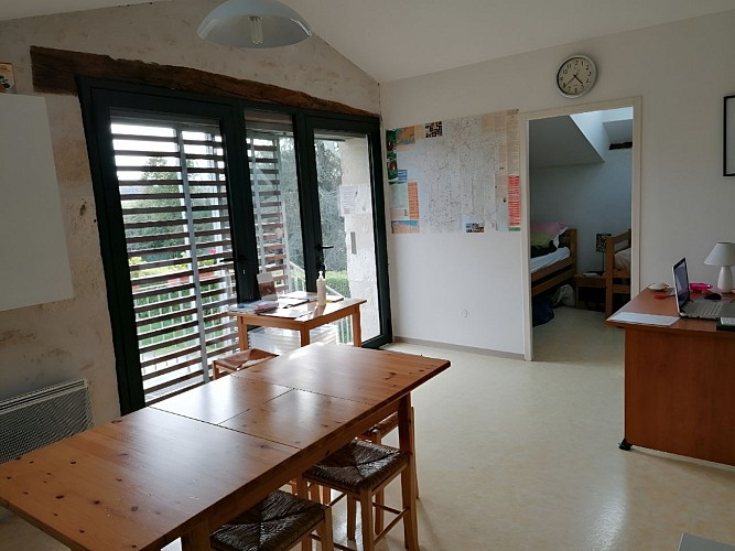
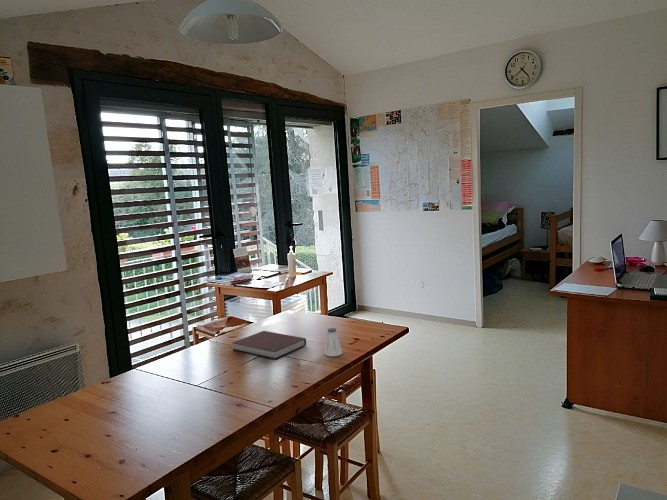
+ saltshaker (332, 341)
+ notebook (269, 343)
